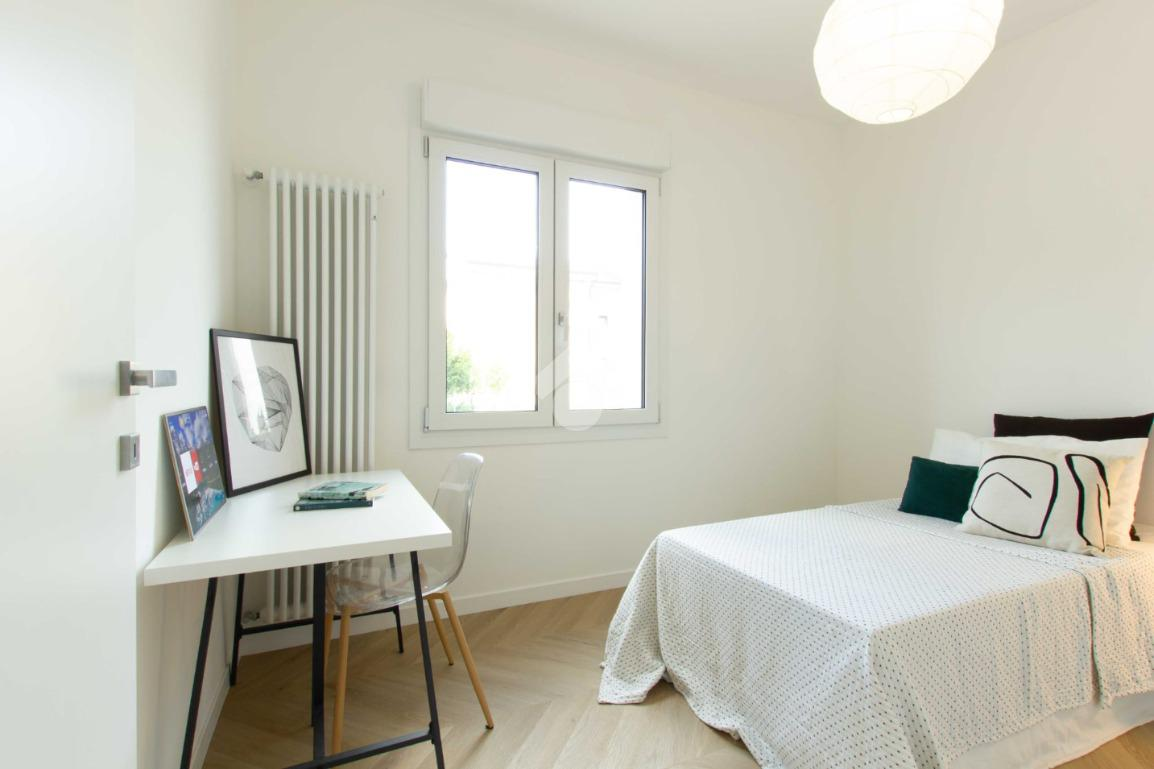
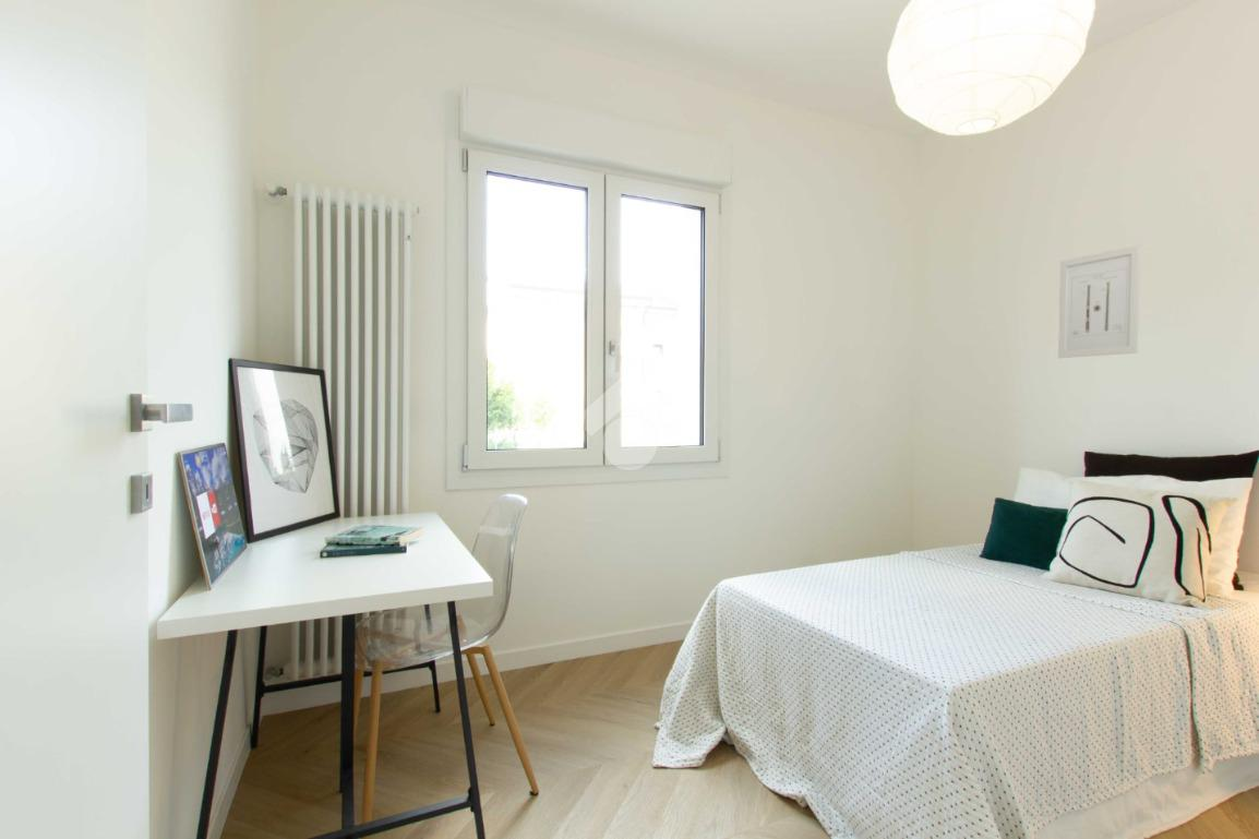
+ wall art (1096, 304)
